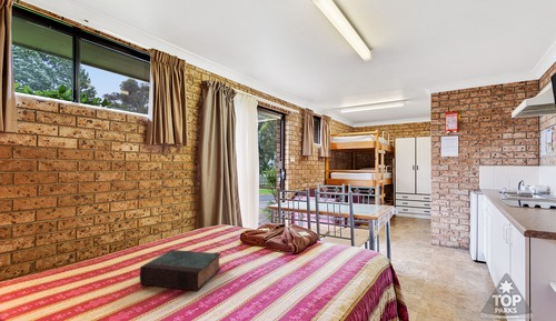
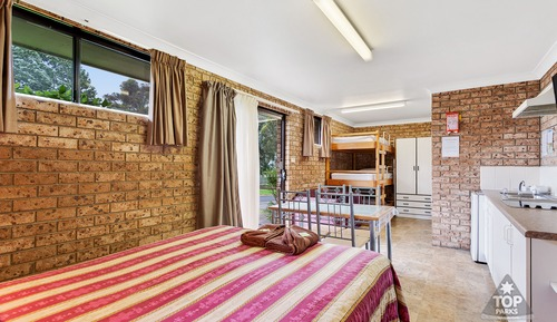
- book (182, 268)
